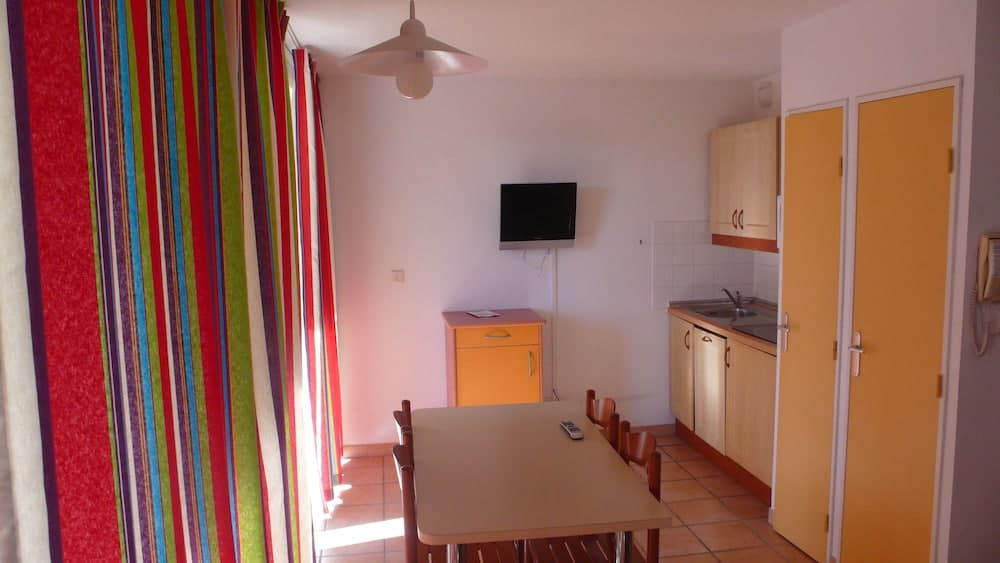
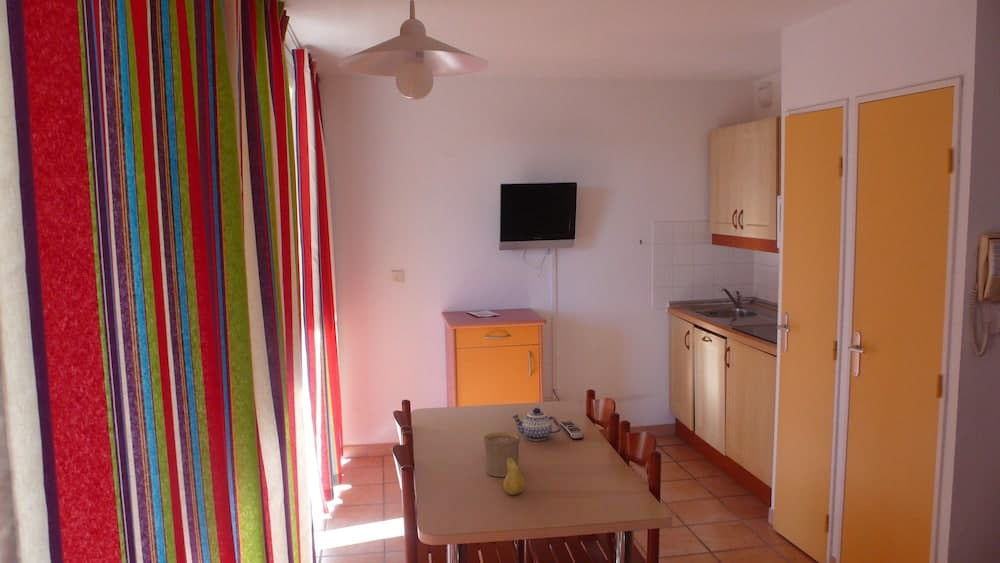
+ teapot (536, 422)
+ fruit (514, 475)
+ cup (502, 454)
